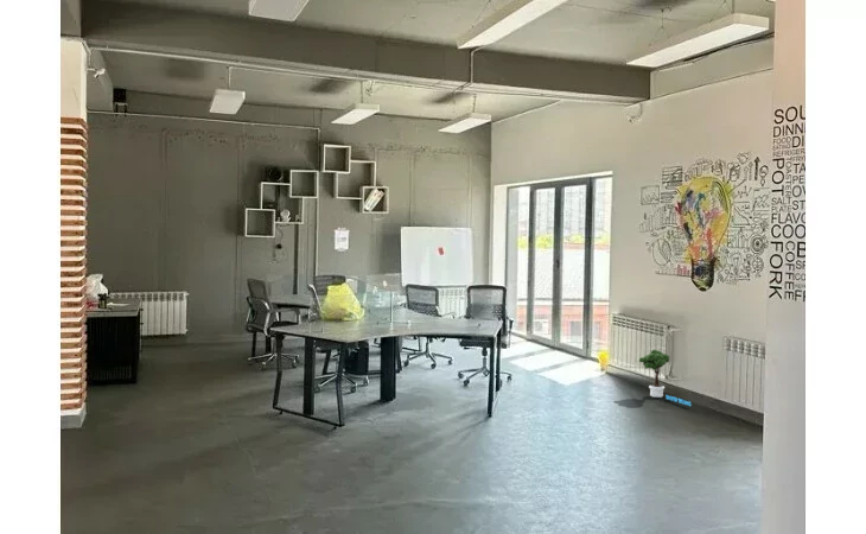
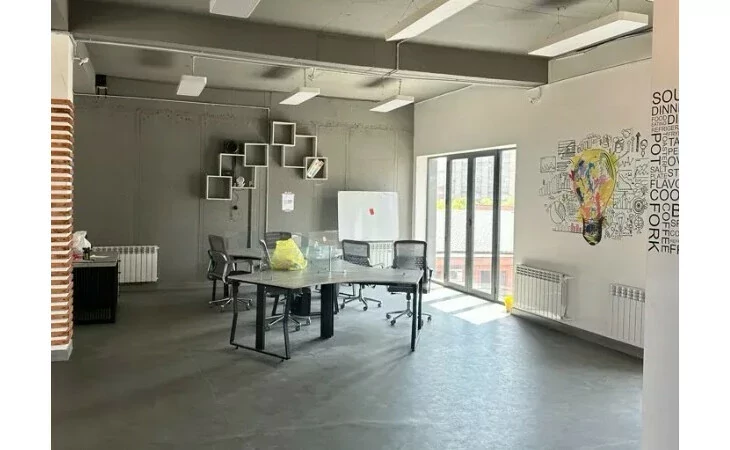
- potted tree (658, 371)
